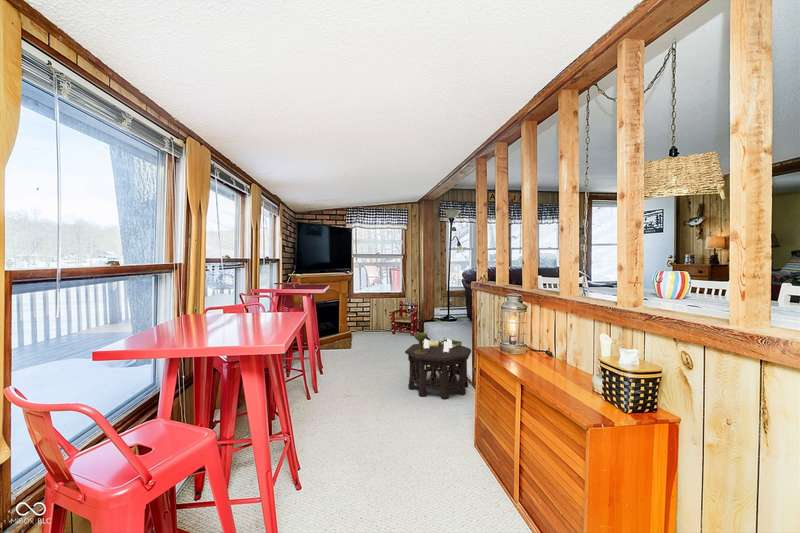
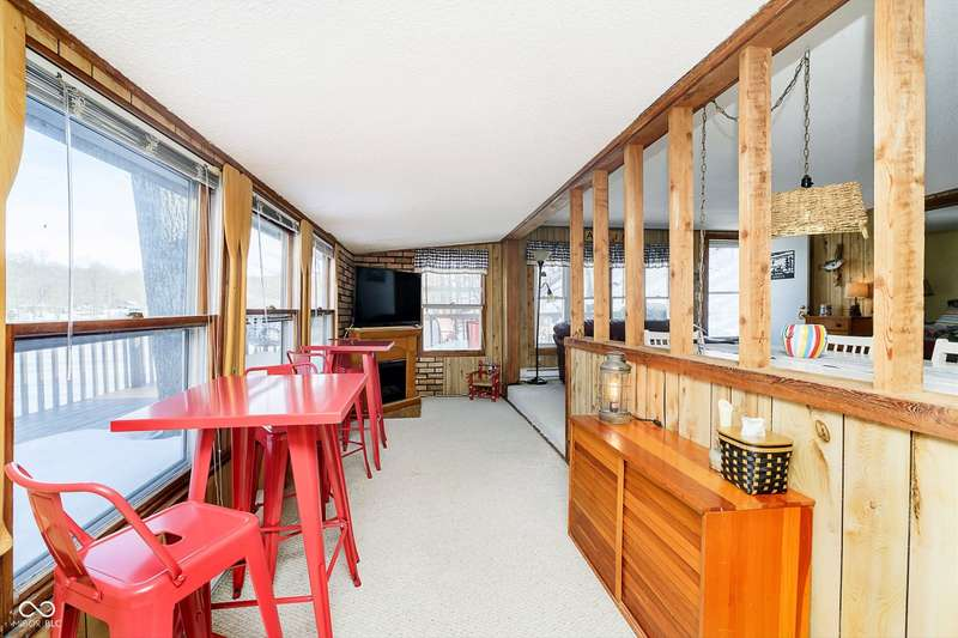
- side table (438, 359)
